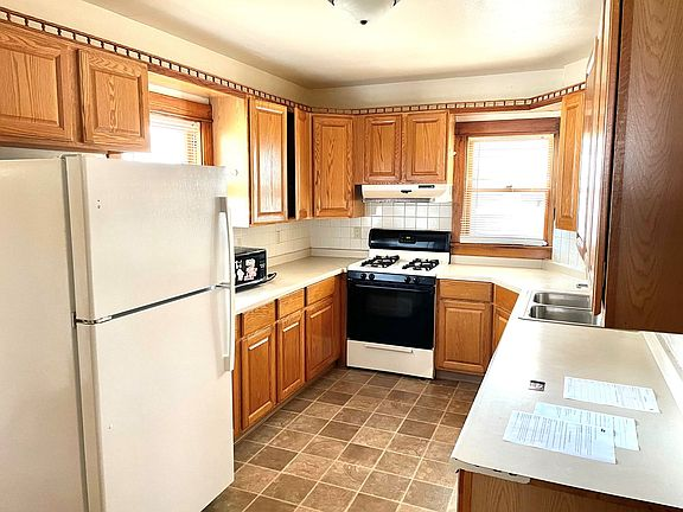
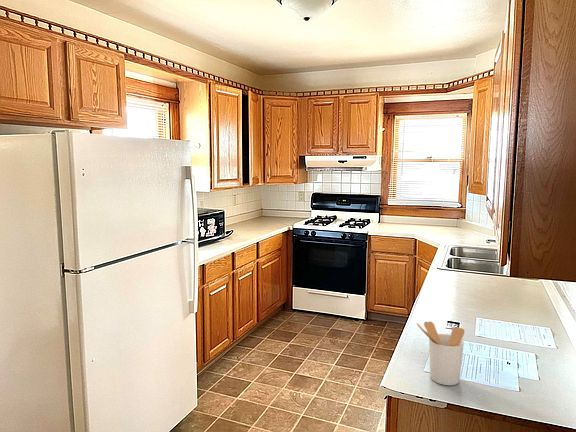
+ utensil holder (438, 351)
